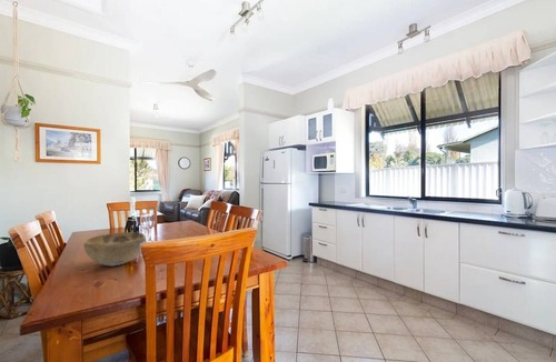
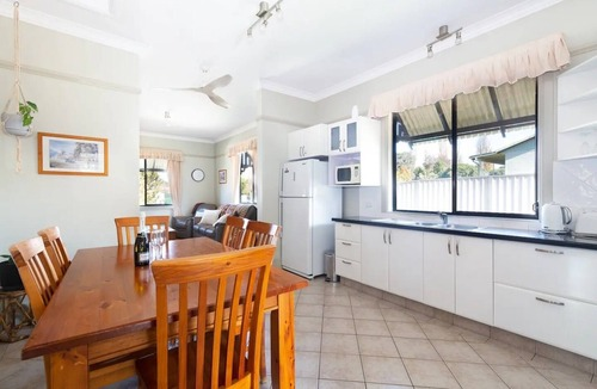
- decorative bowl (116, 250)
